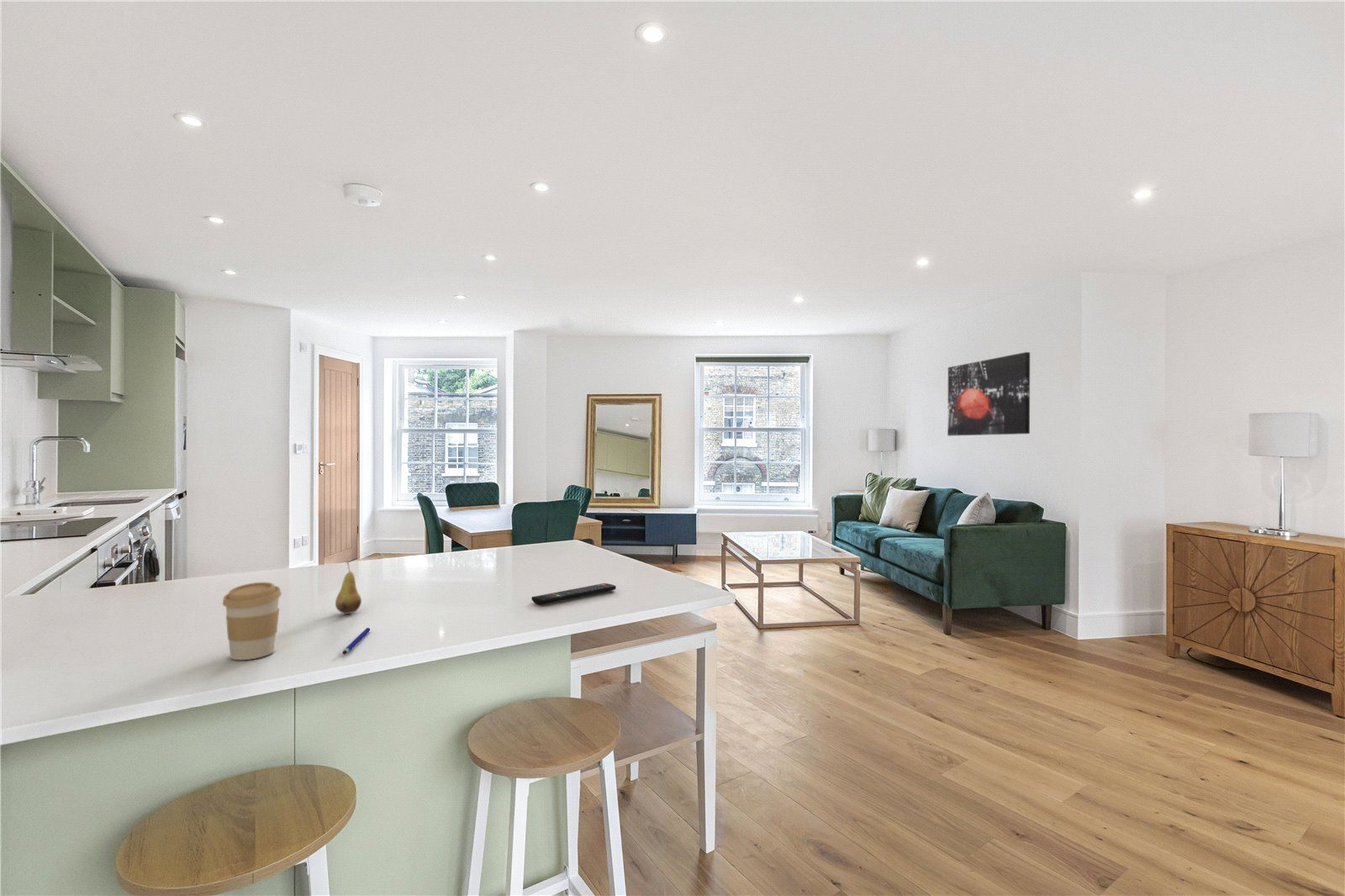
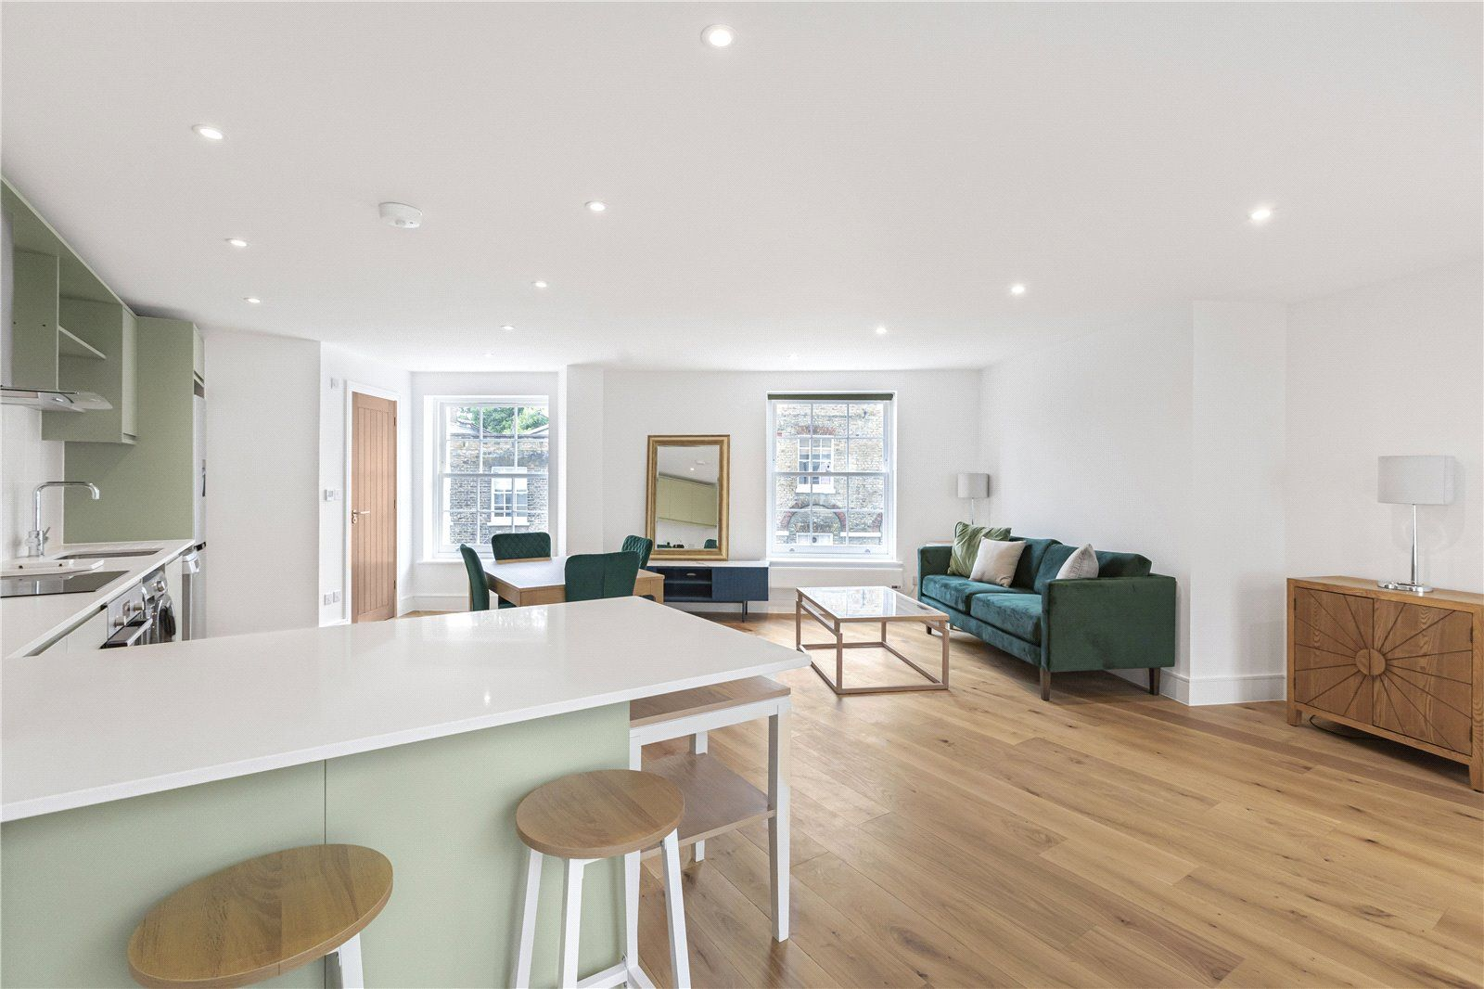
- coffee cup (252, 619)
- wall art (985, 398)
- pen (356, 640)
- remote control (576, 593)
- fruit (348, 588)
